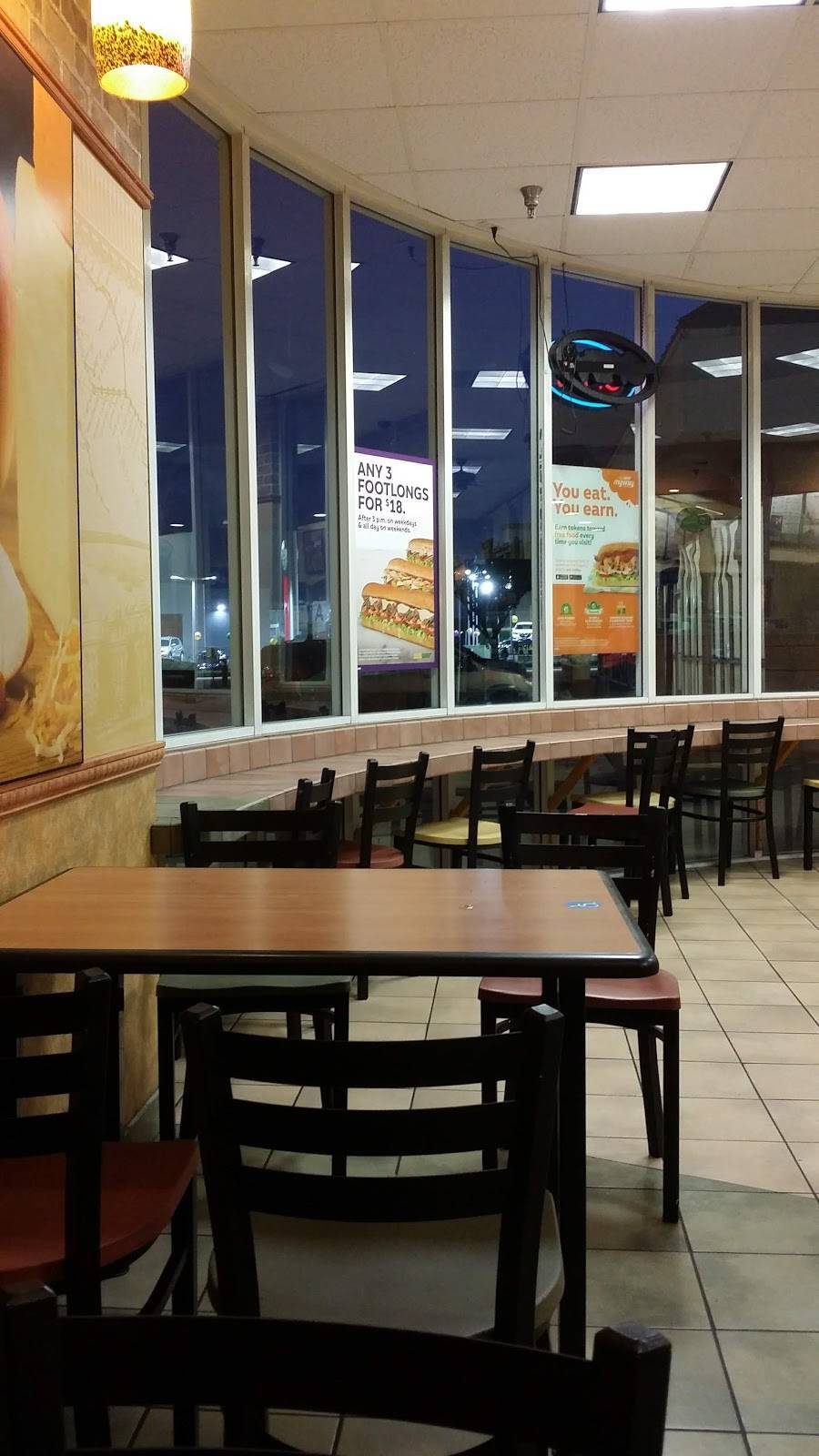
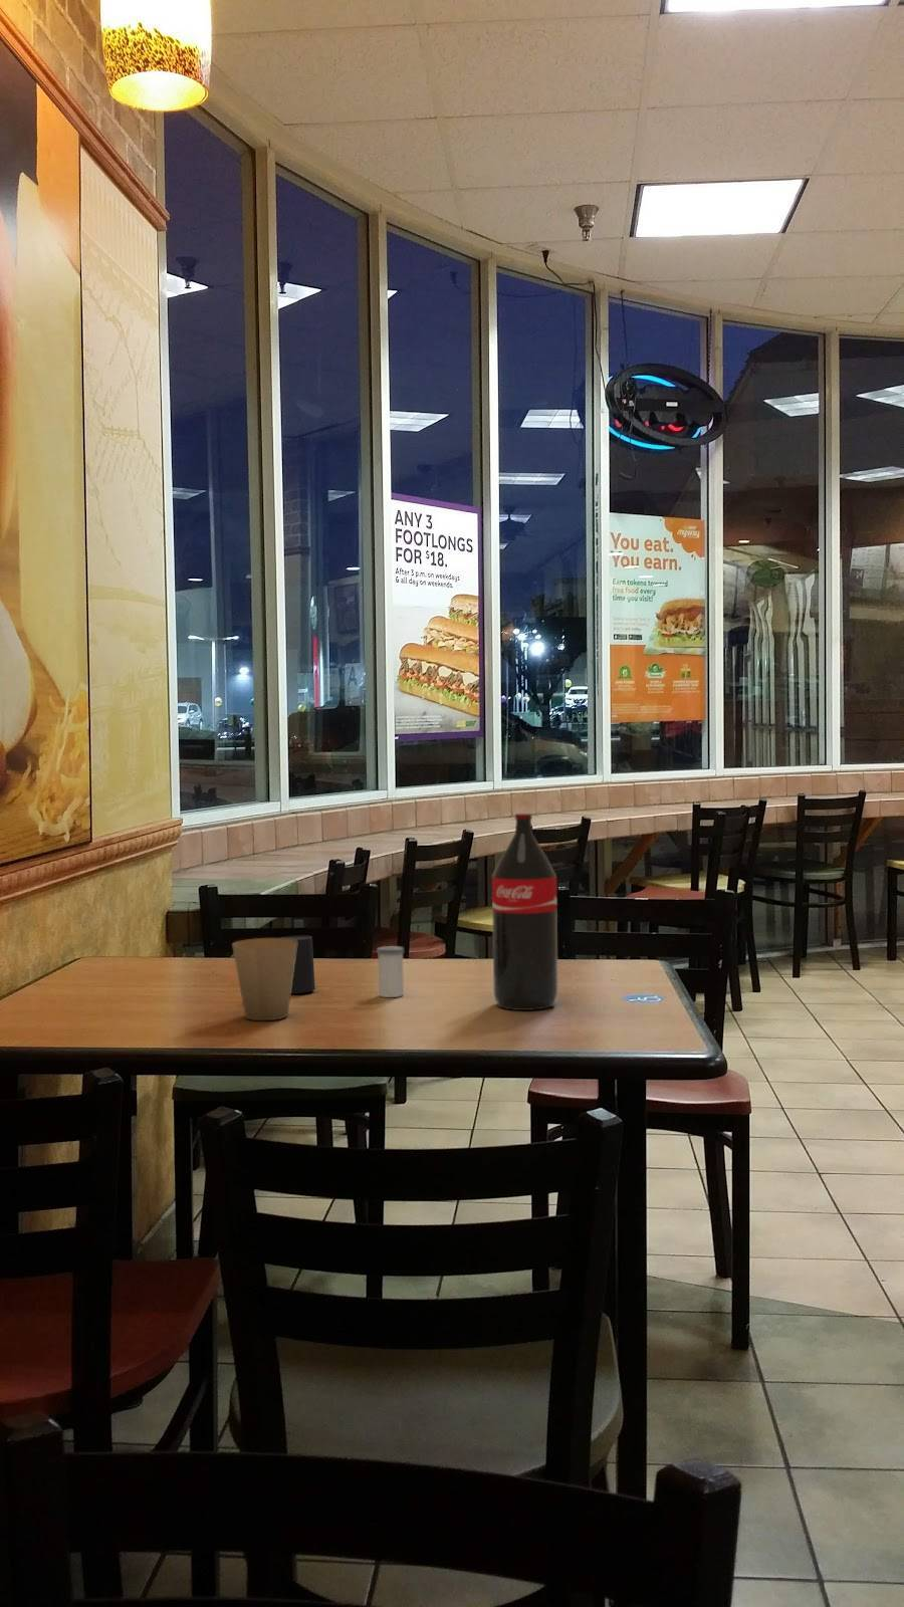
+ salt shaker (391, 971)
+ cup (296, 964)
+ soda bottle (524, 909)
+ paper cup (265, 979)
